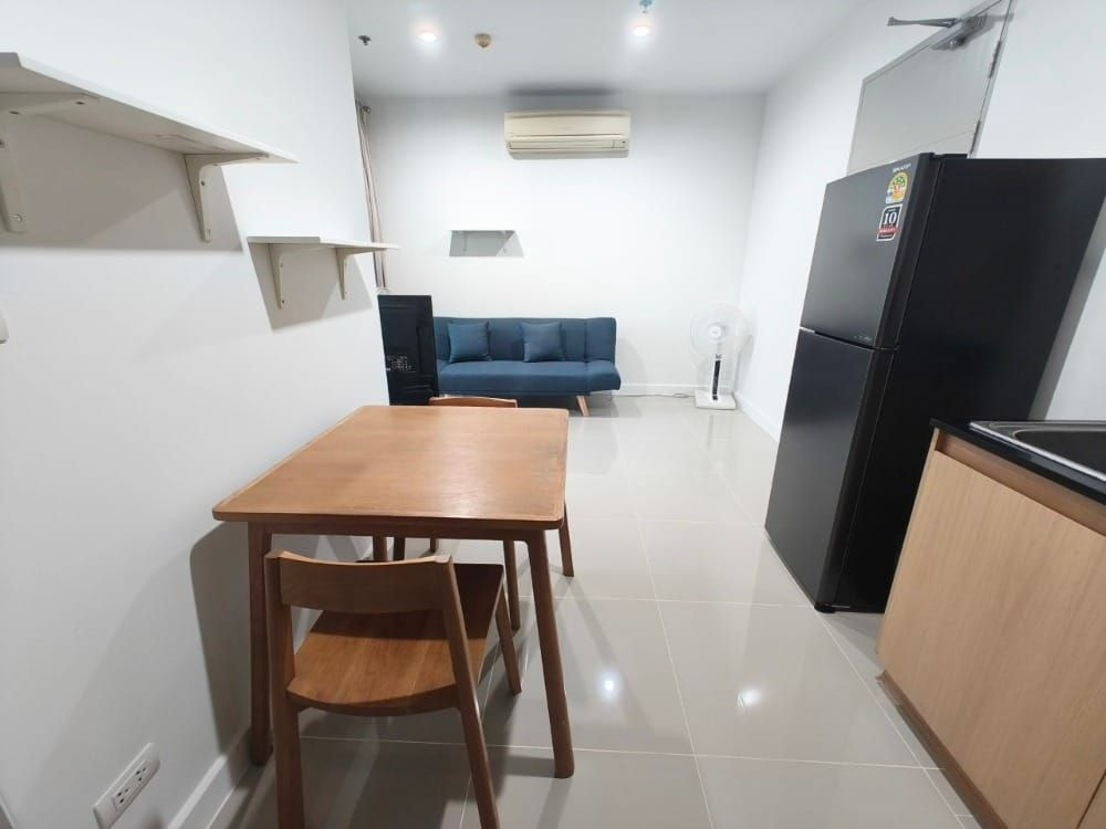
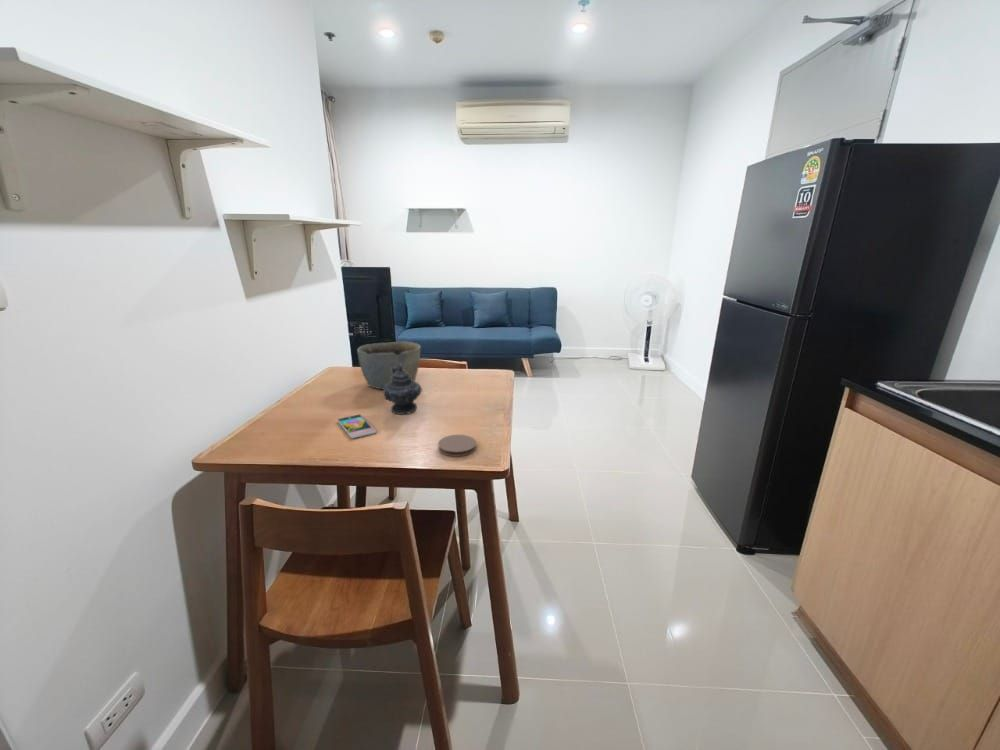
+ coaster (457, 445)
+ teapot (403, 387)
+ smartphone (356, 425)
+ bowl (390, 364)
